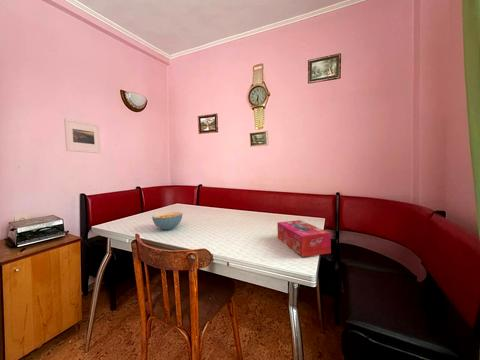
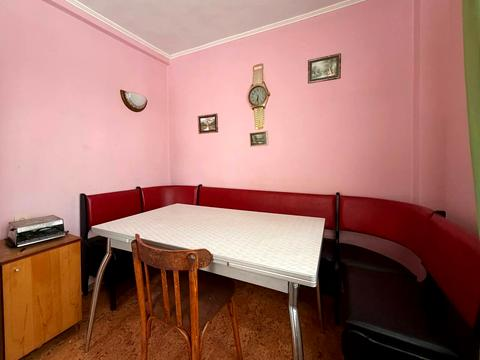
- cereal bowl (168, 221)
- tissue box (301, 236)
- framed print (83, 136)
